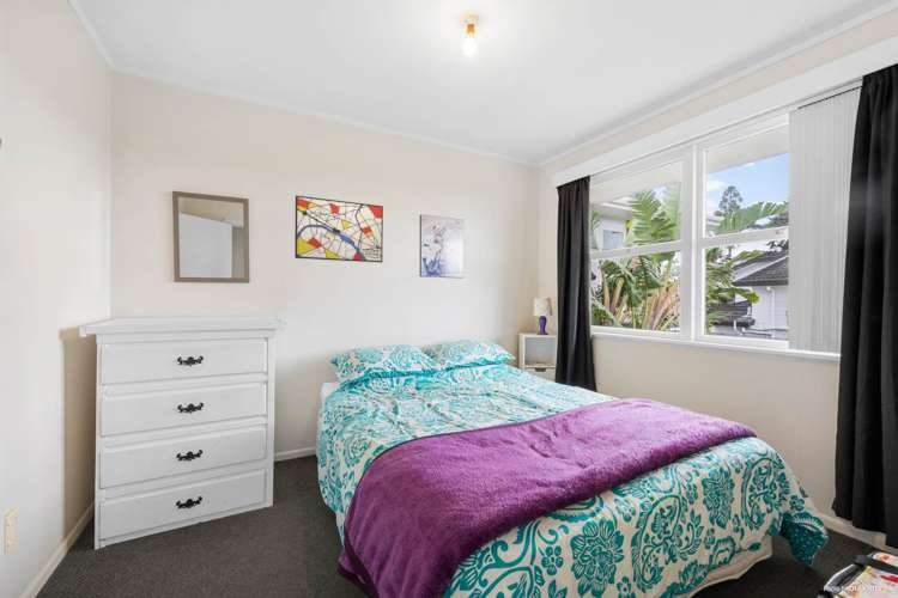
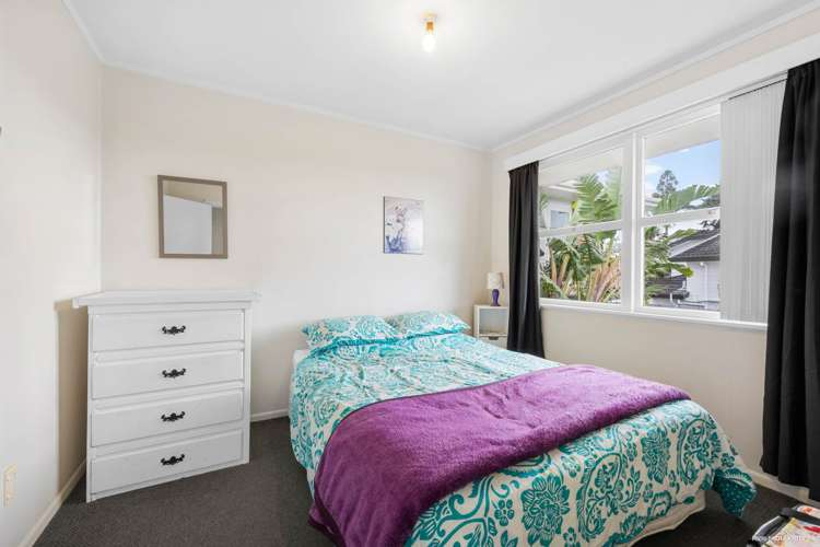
- wall art (340, 231)
